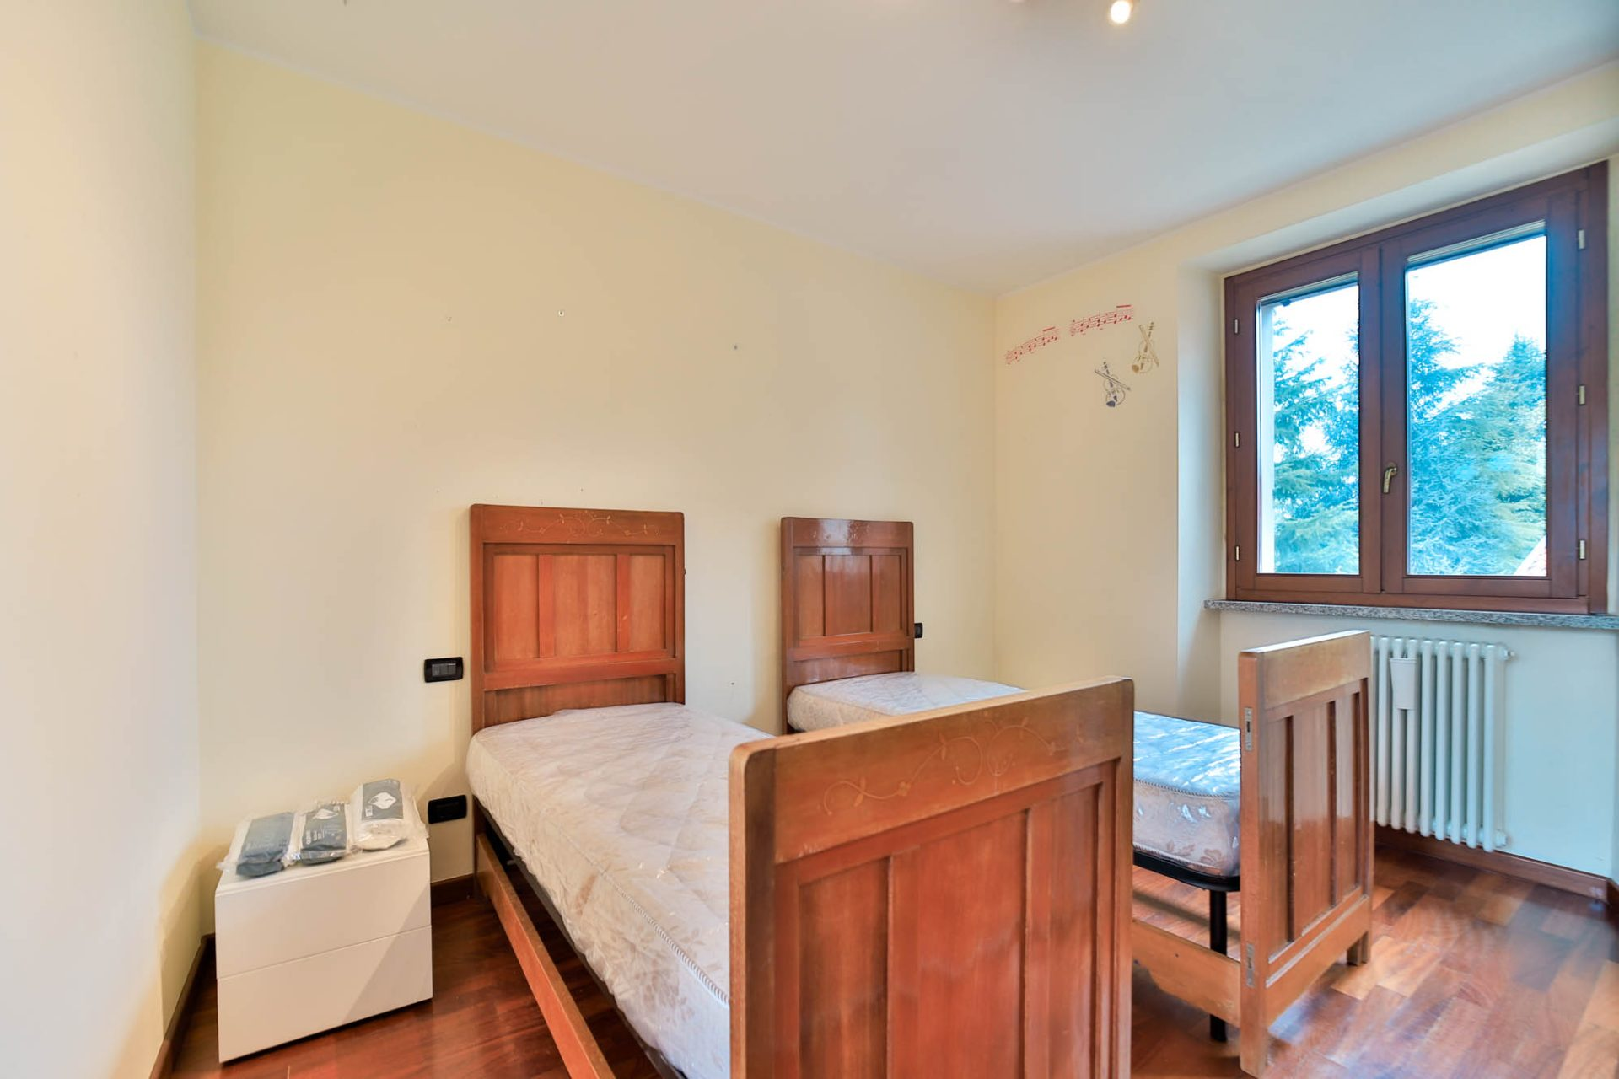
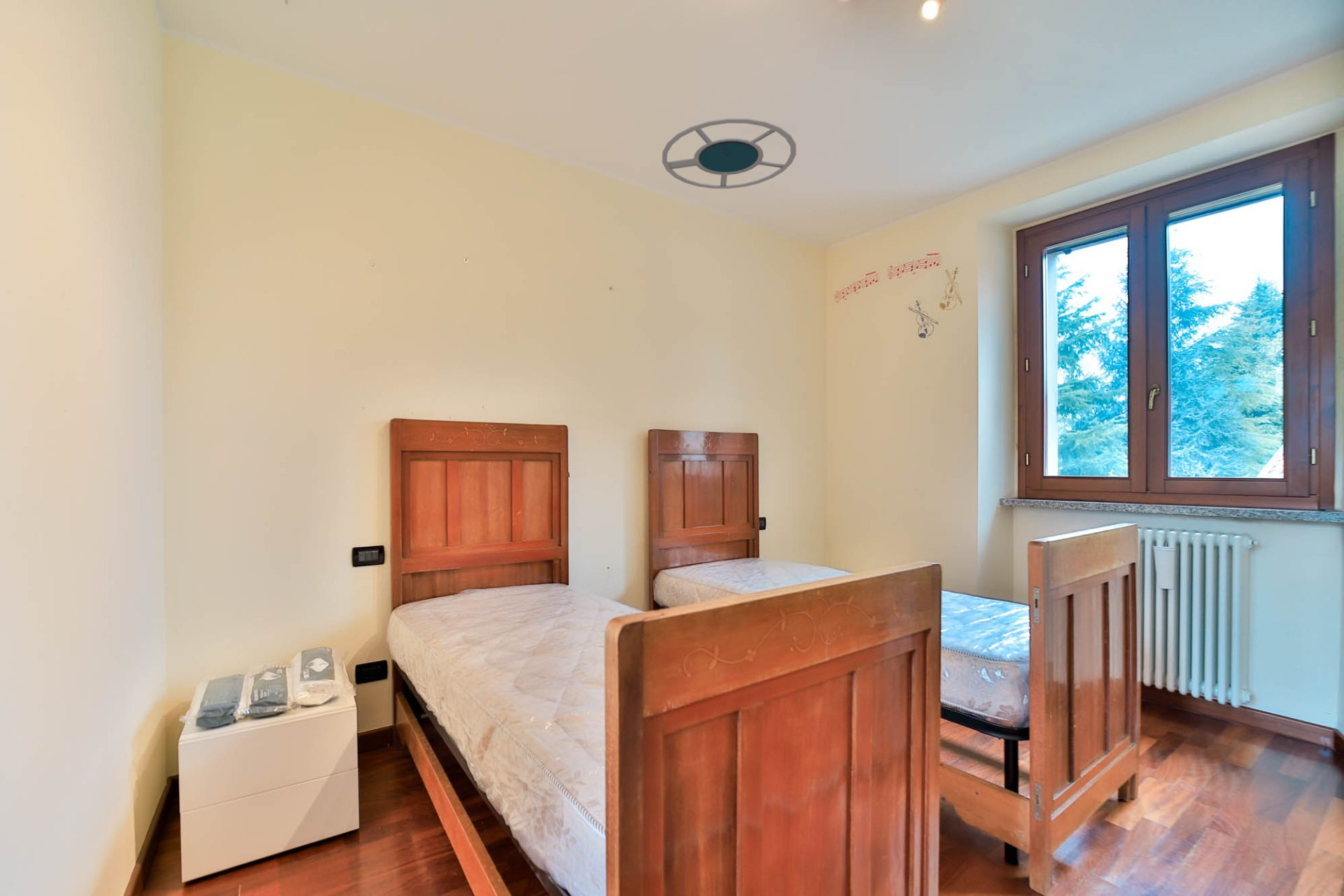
+ ceiling lamp (728, 151)
